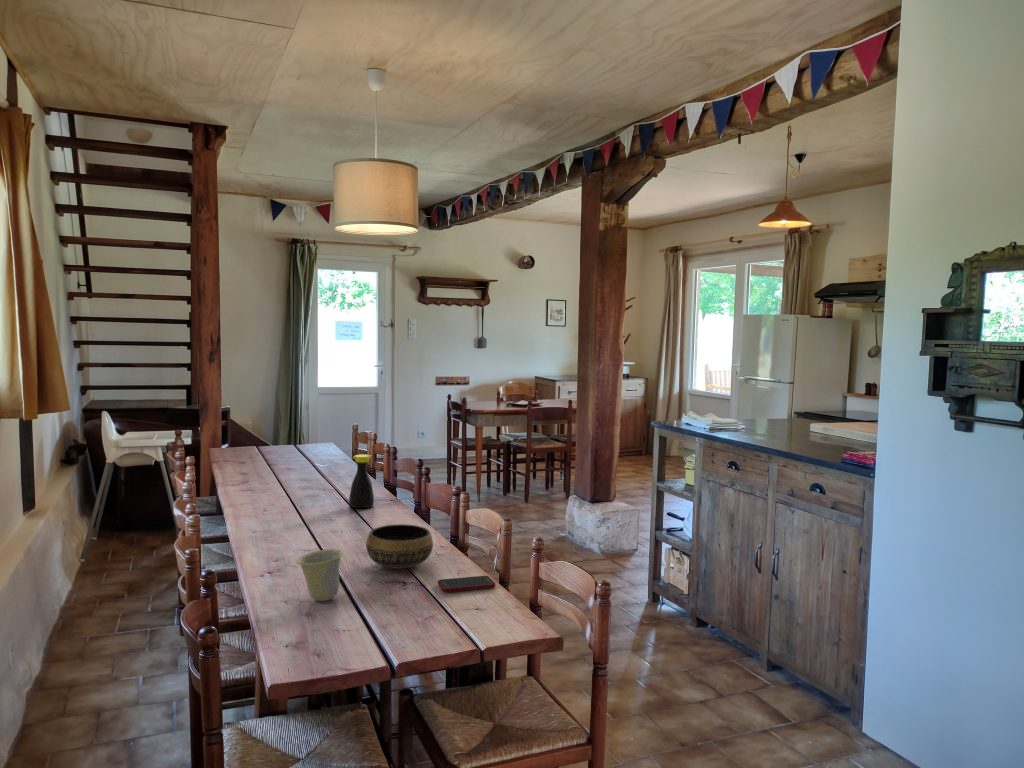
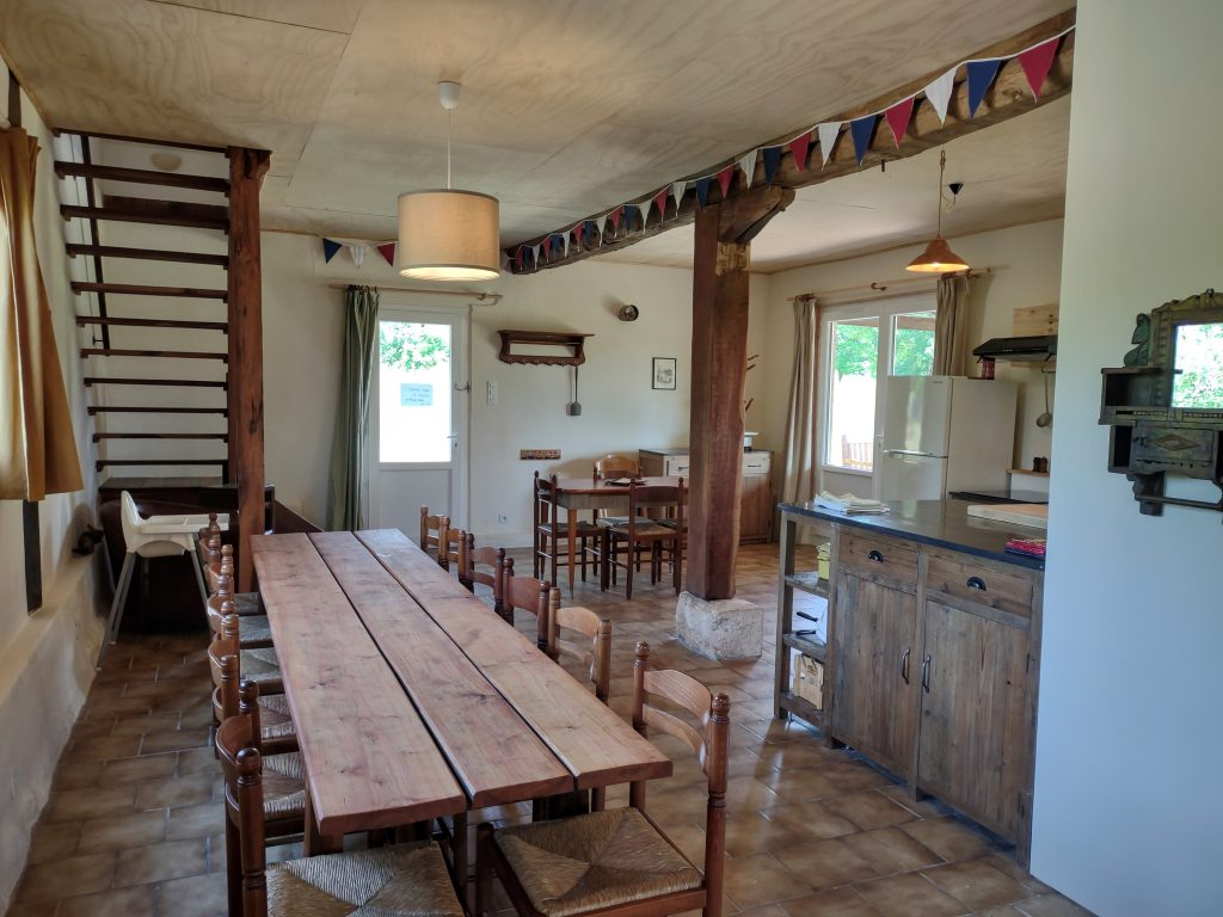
- bottle (361, 480)
- cell phone (466, 583)
- cup (319, 576)
- bowl (399, 548)
